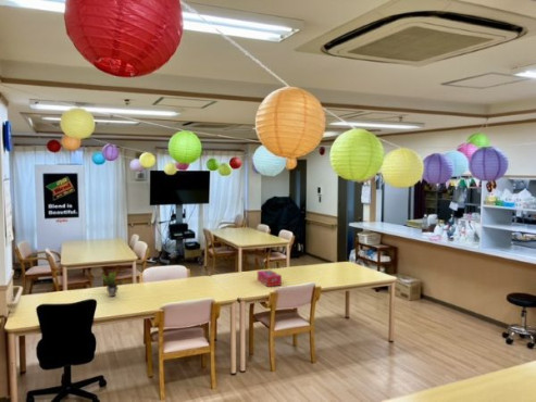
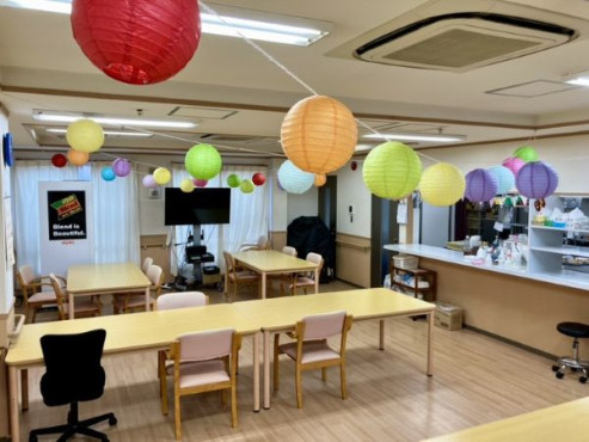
- potted plant (112, 284)
- tissue box (269, 277)
